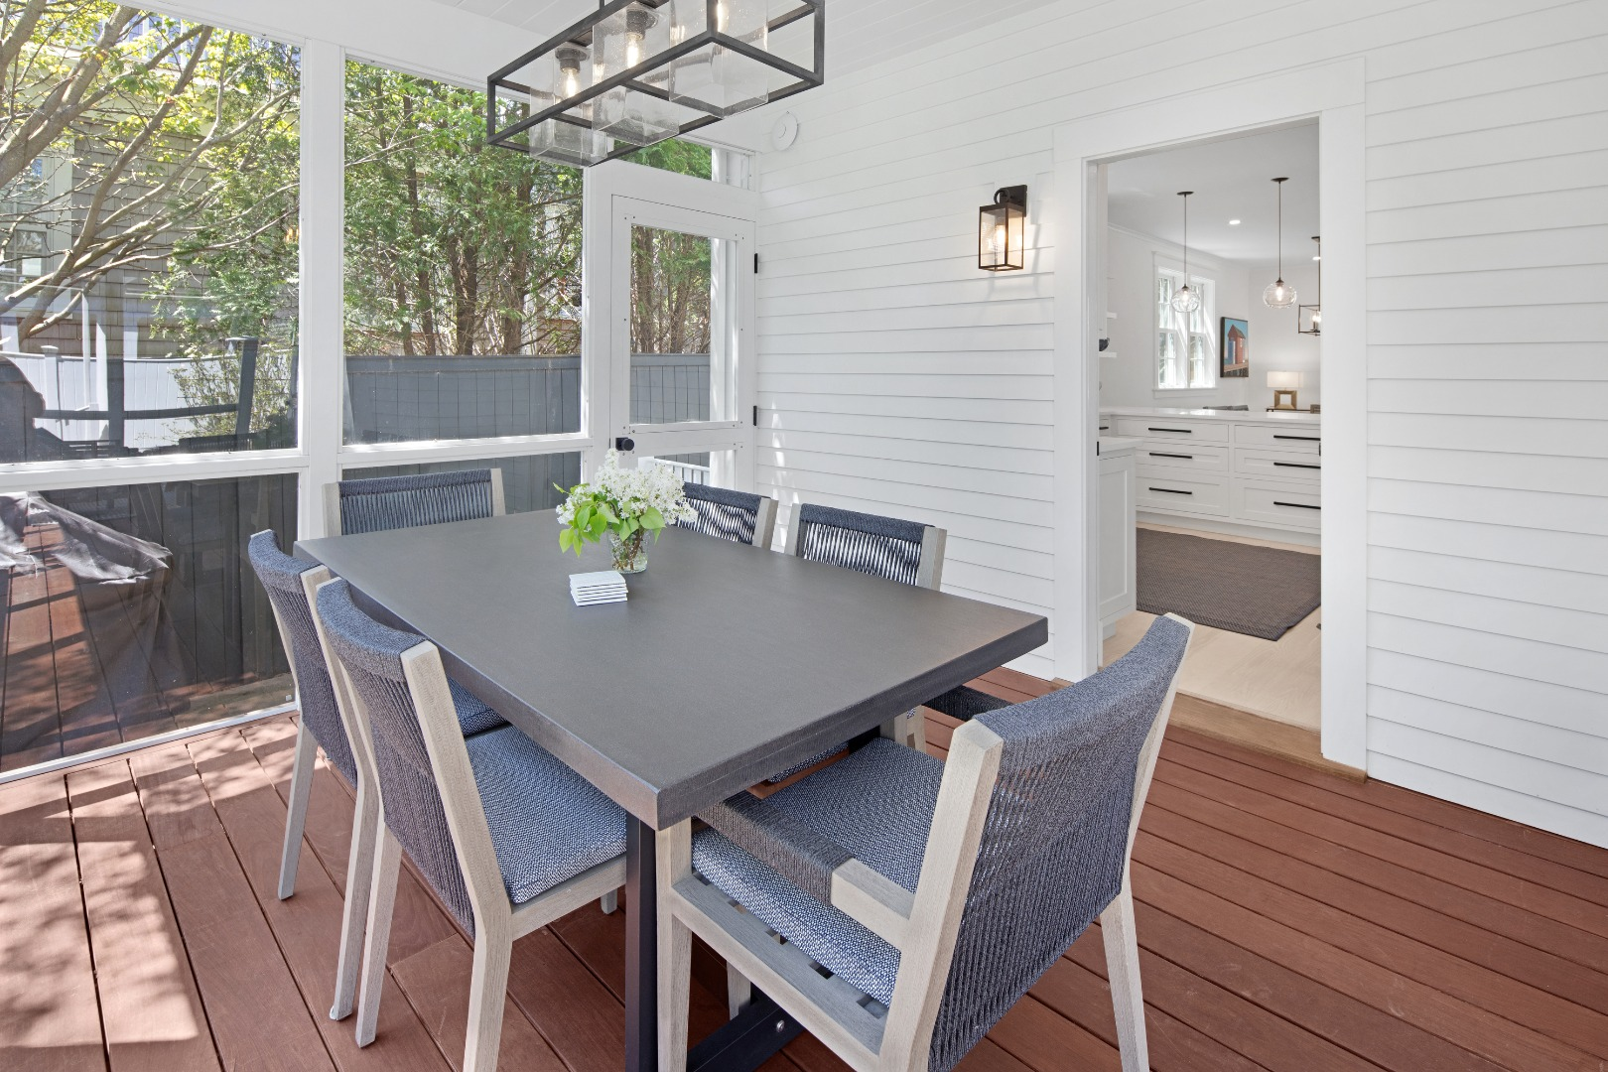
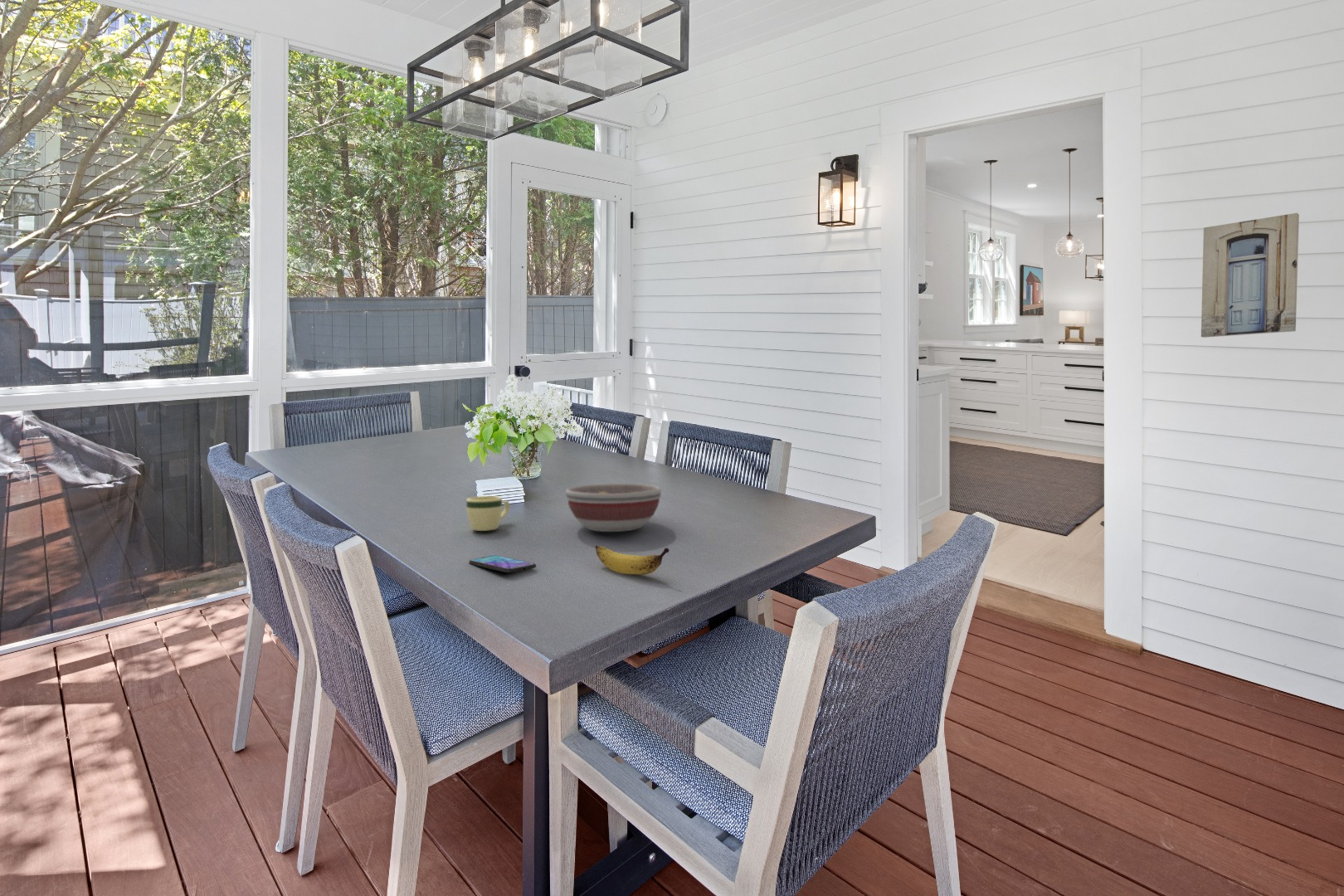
+ smartphone (502, 563)
+ wall art (1248, 278)
+ bowl (614, 509)
+ banana (631, 558)
+ mug (490, 512)
